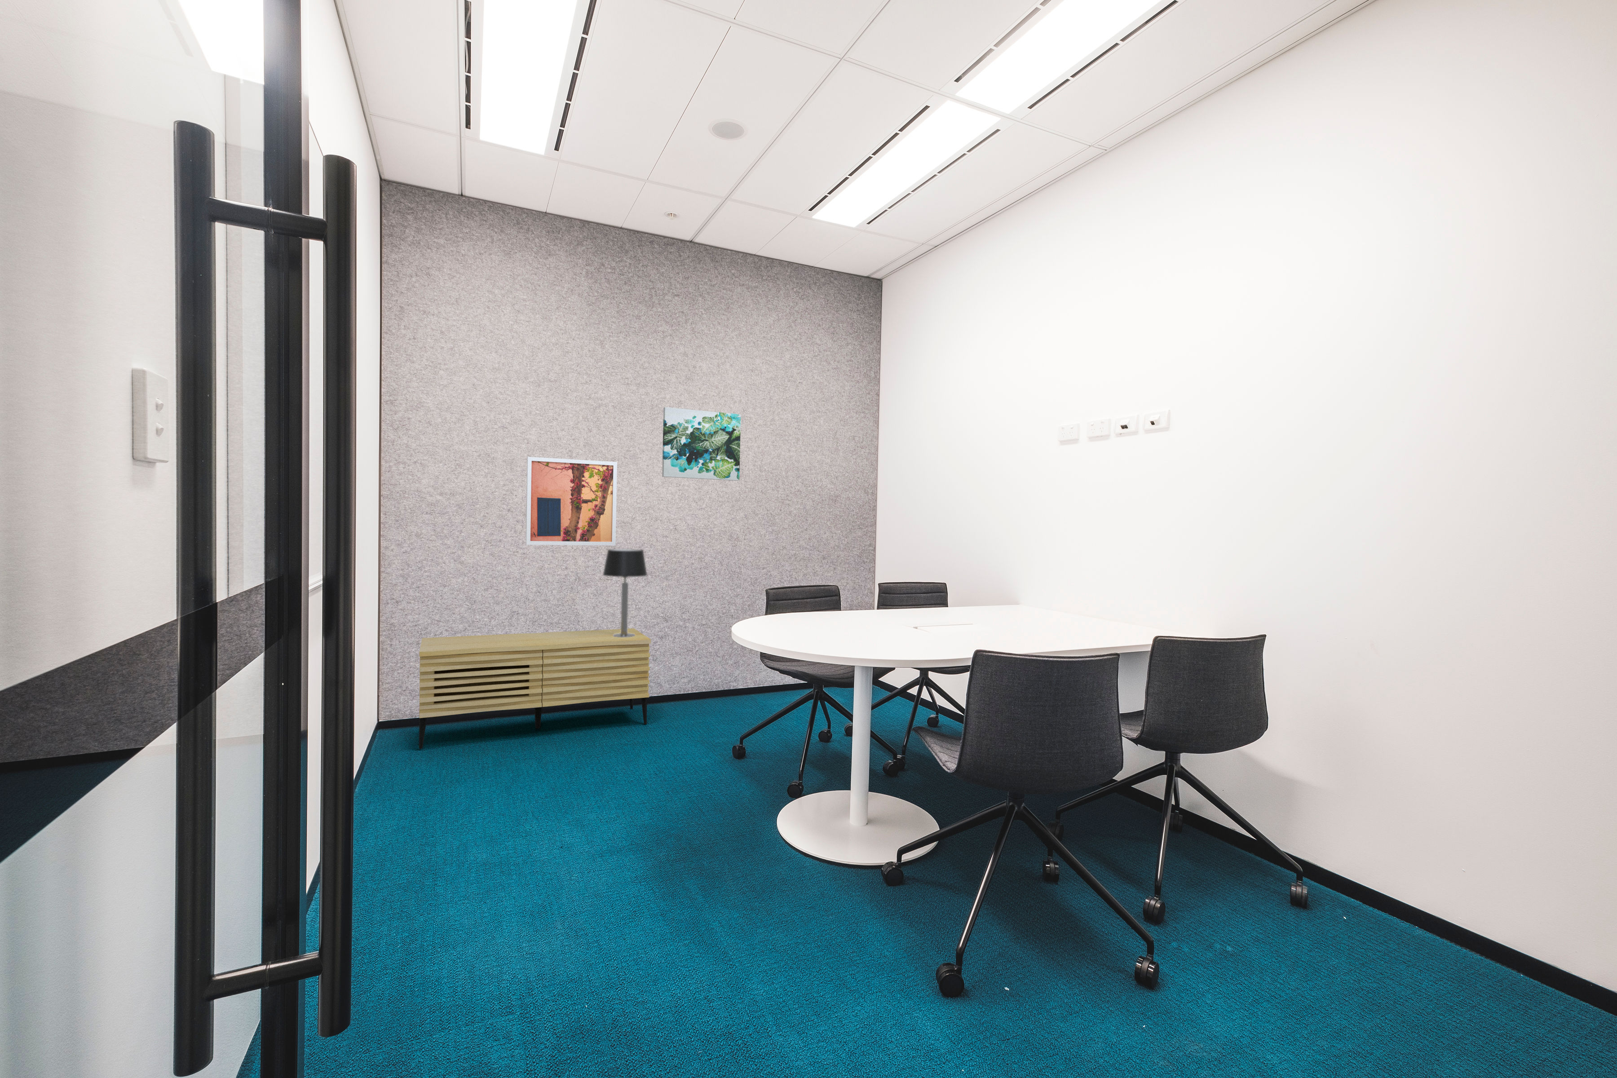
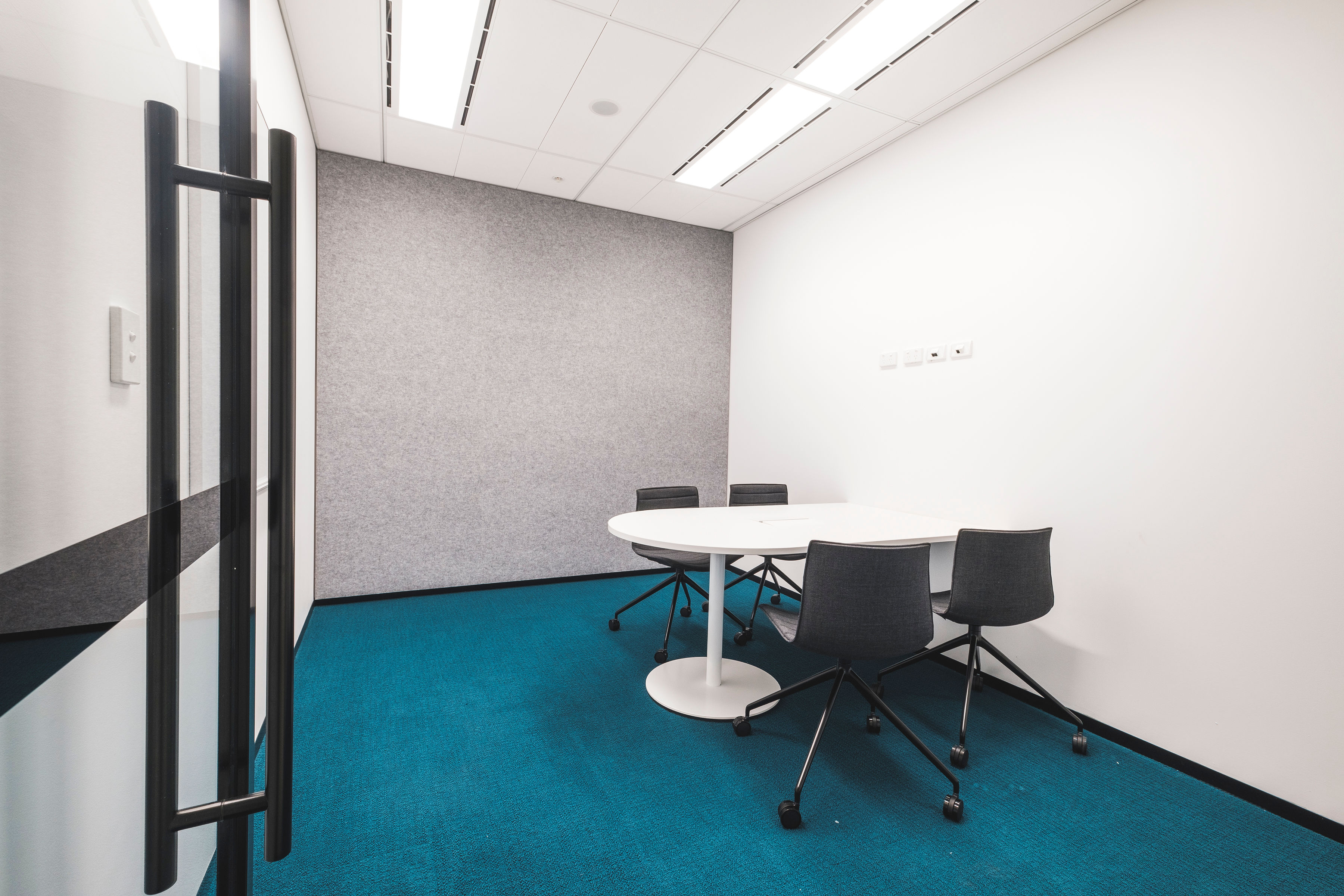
- table lamp (624, 592)
- wall art (573, 502)
- sideboard (538, 682)
- wall art (703, 445)
